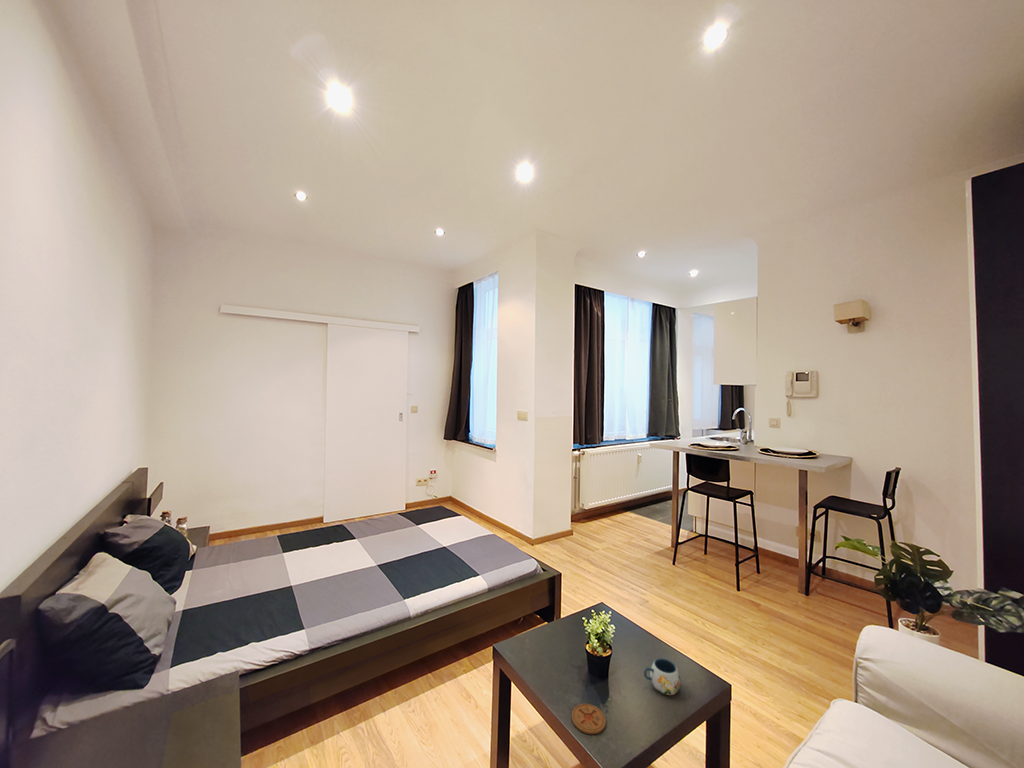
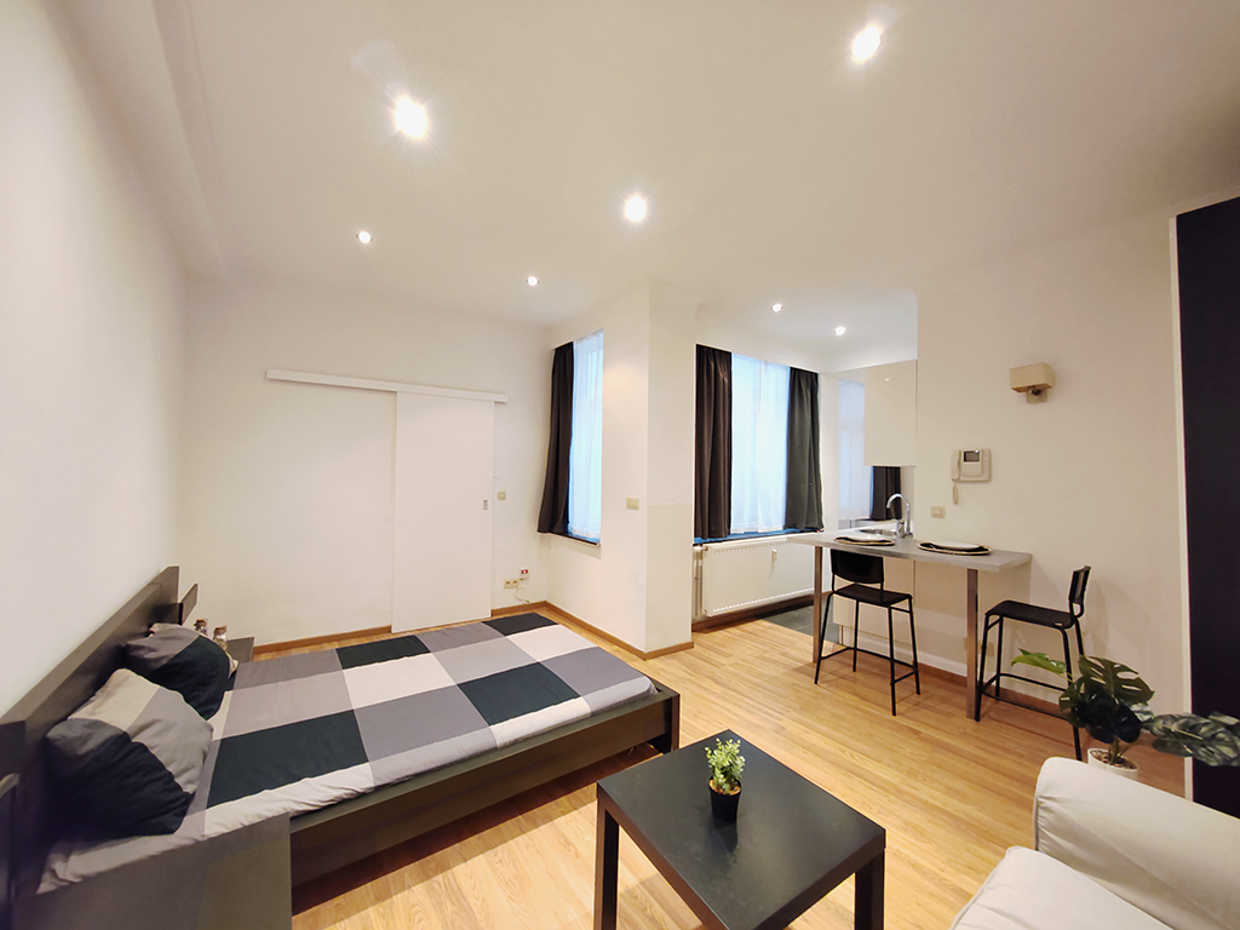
- mug (661, 676)
- coaster (588, 718)
